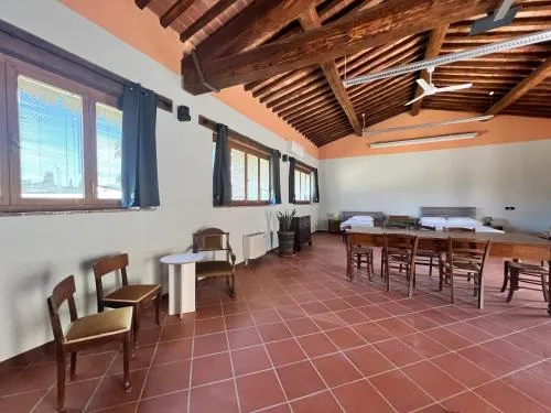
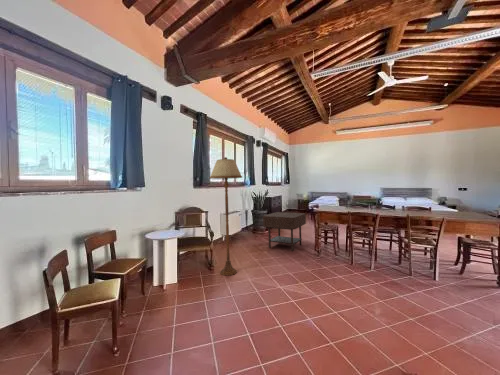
+ floor lamp (227, 214)
+ side table (285, 228)
